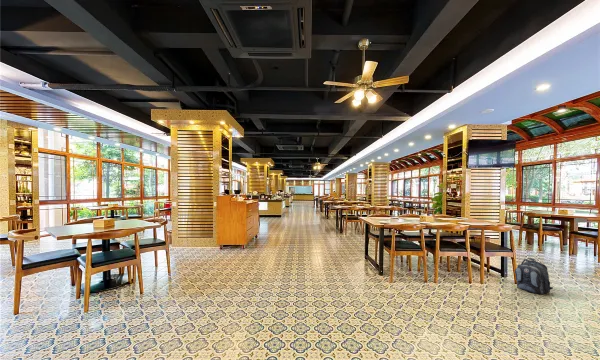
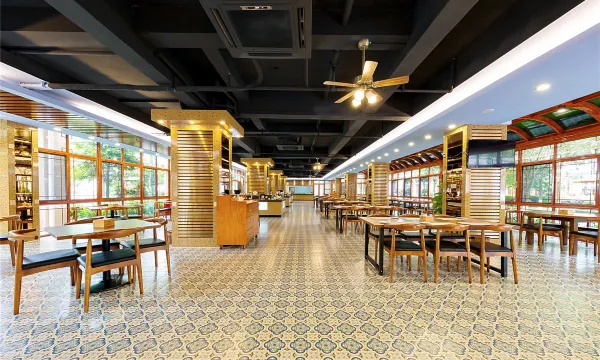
- backpack (532, 274)
